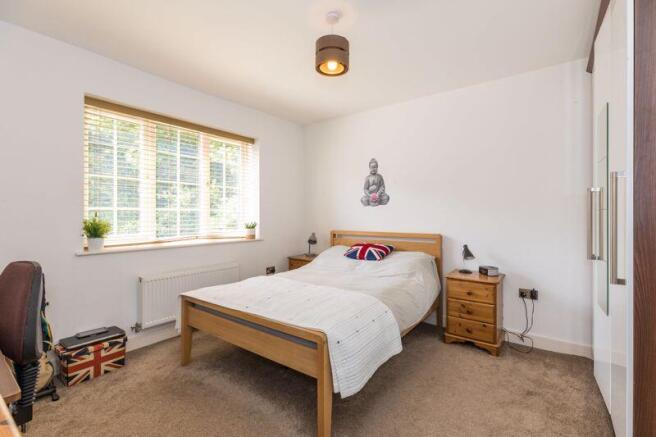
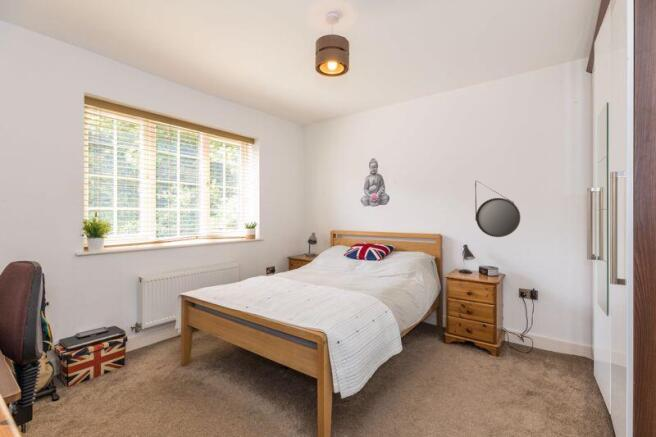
+ home mirror (496, 208)
